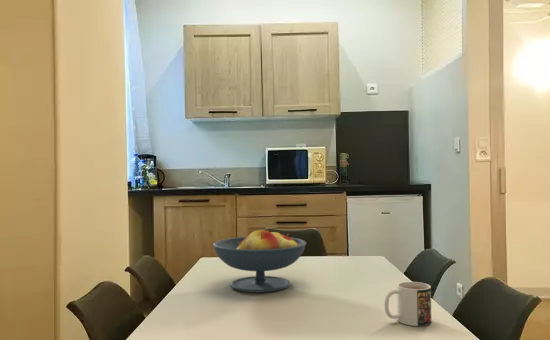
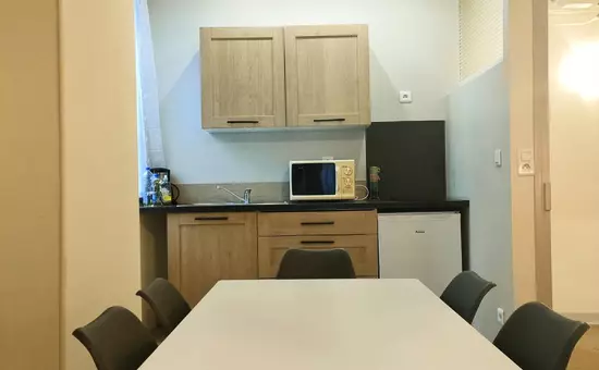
- fruit bowl (260, 256)
- mug (407, 303)
